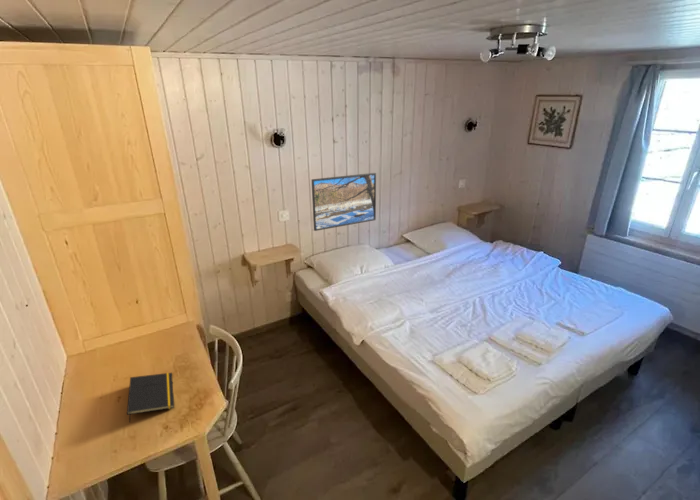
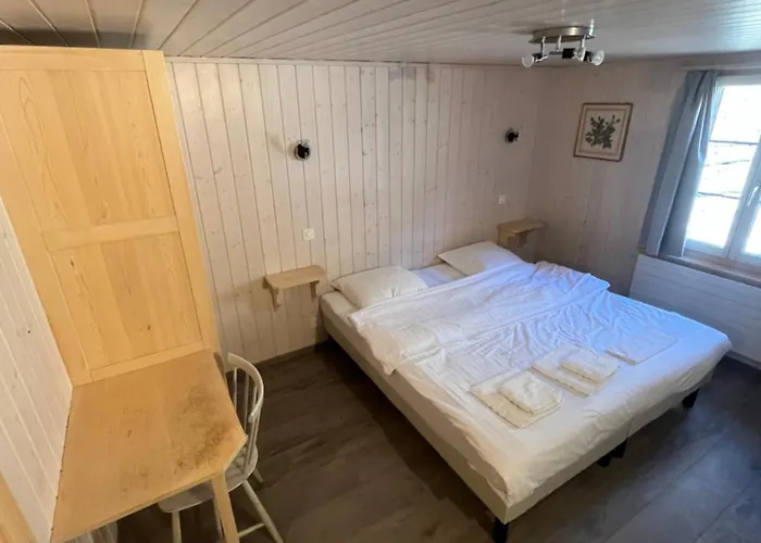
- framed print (345, 201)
- notepad (151, 391)
